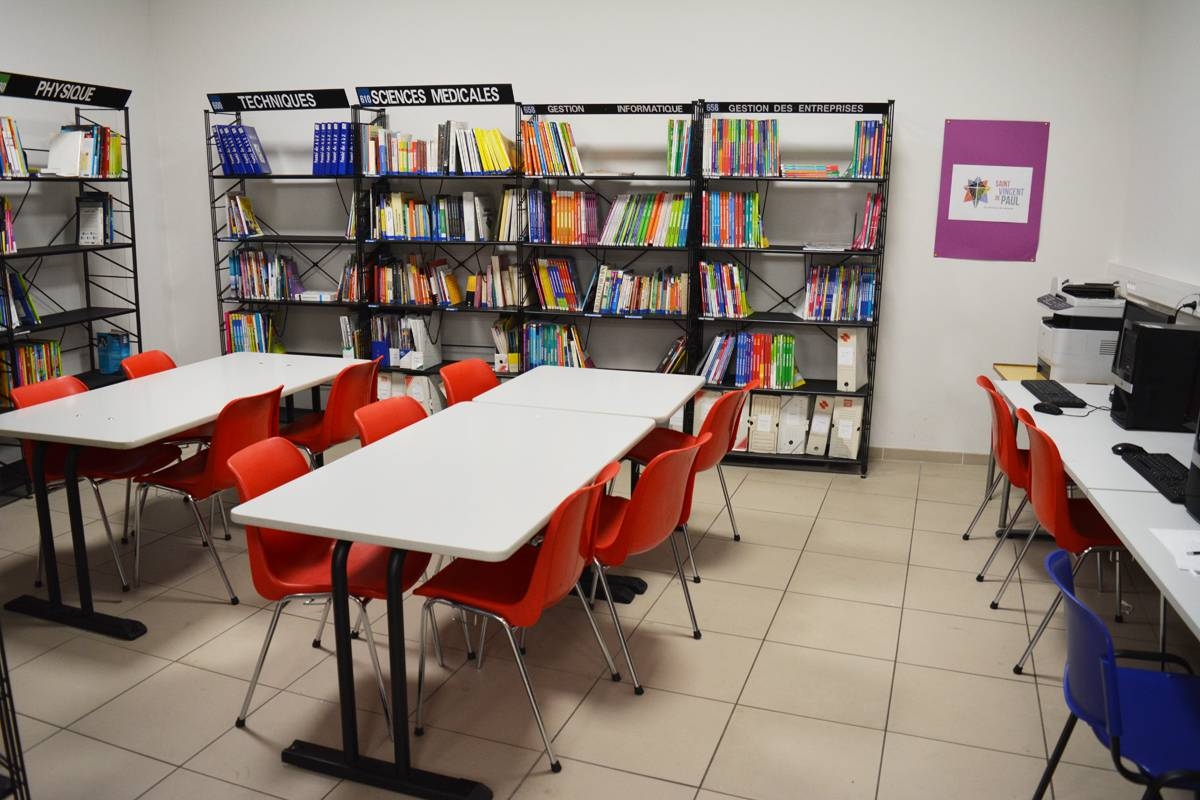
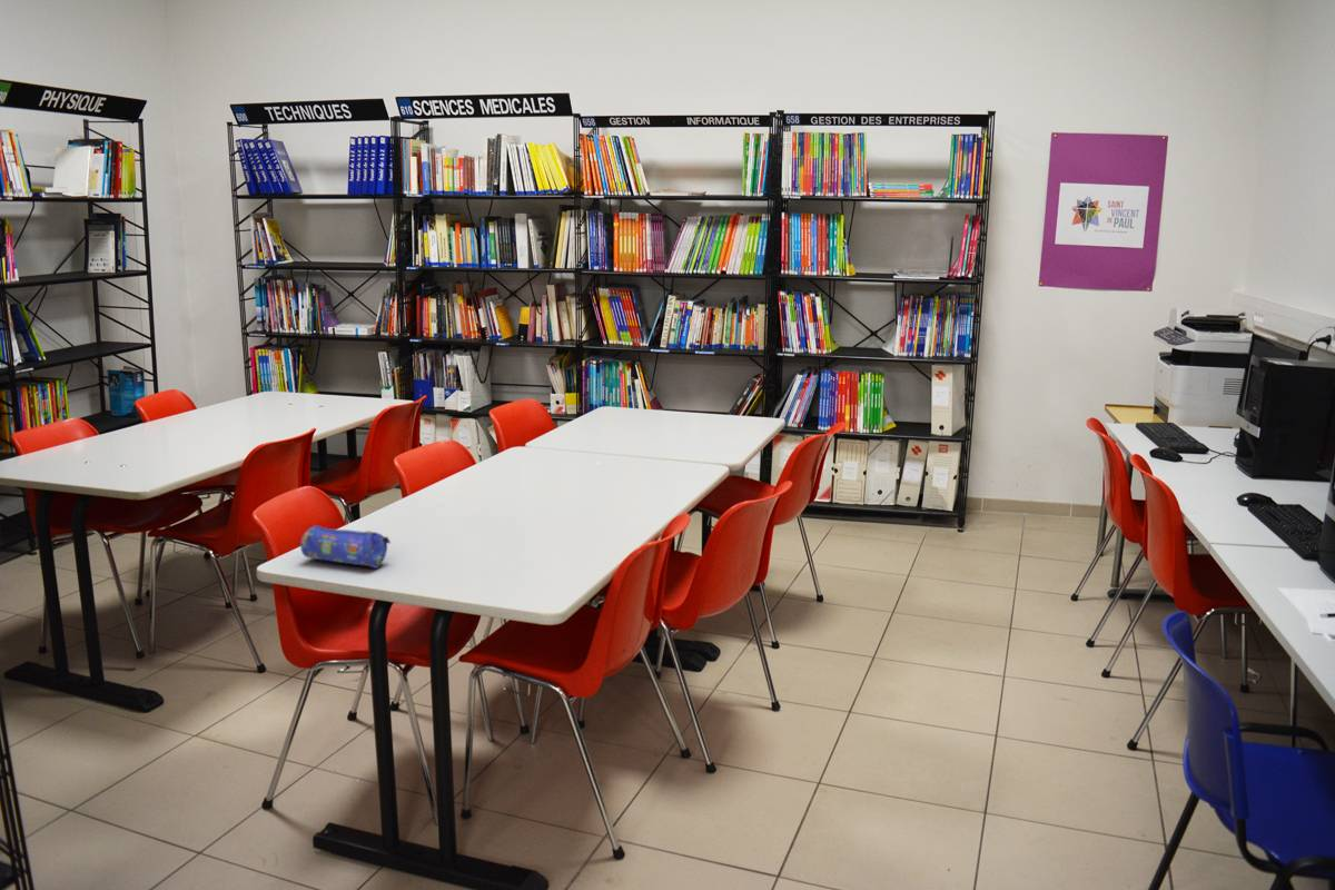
+ pencil case (344, 545)
